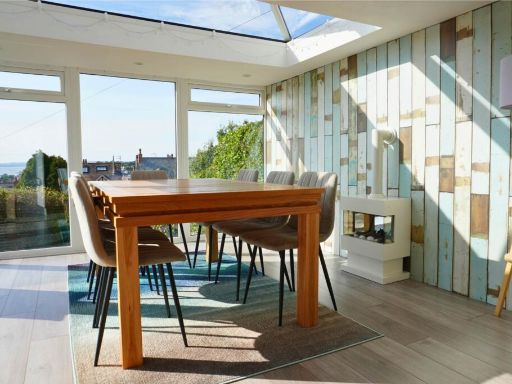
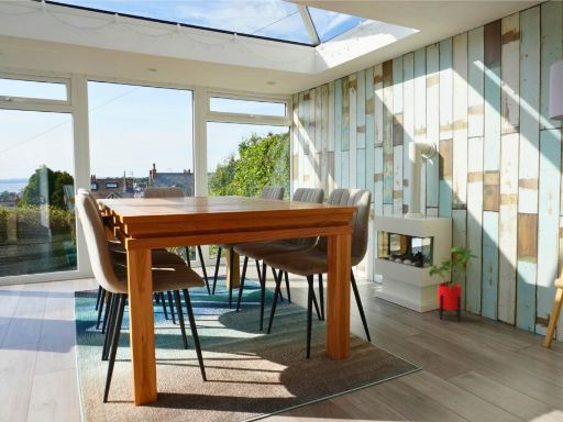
+ house plant (449, 281)
